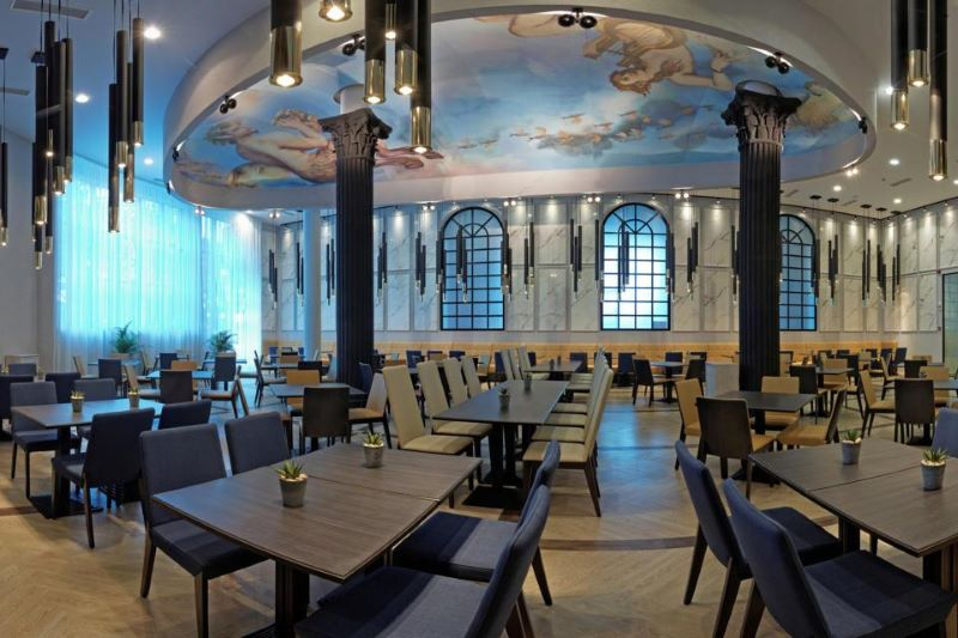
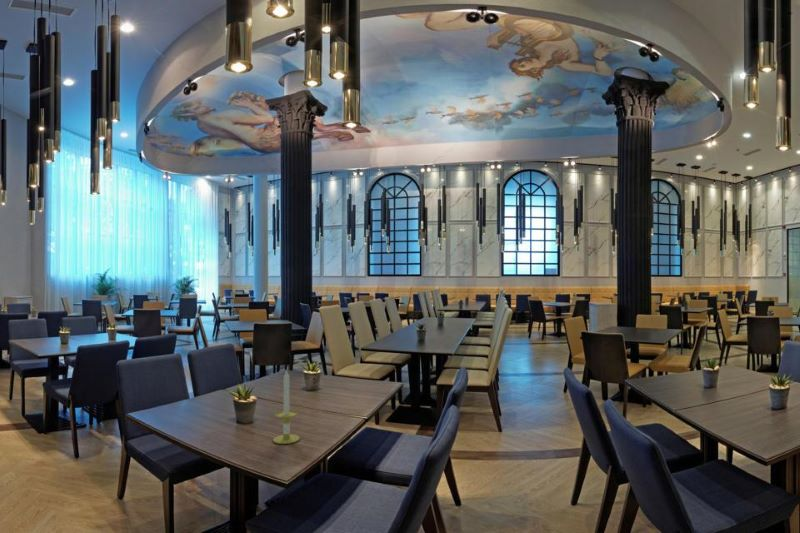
+ candle (286, 404)
